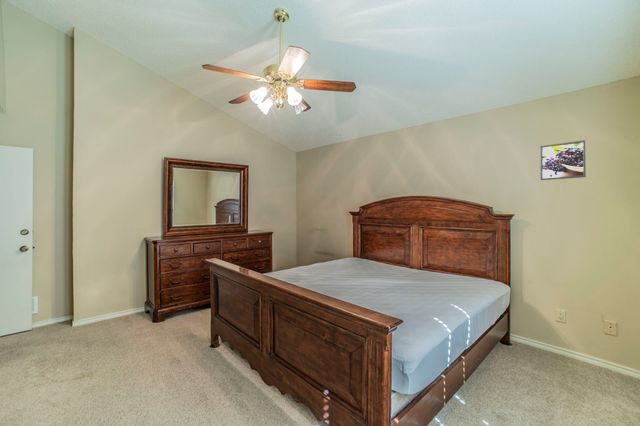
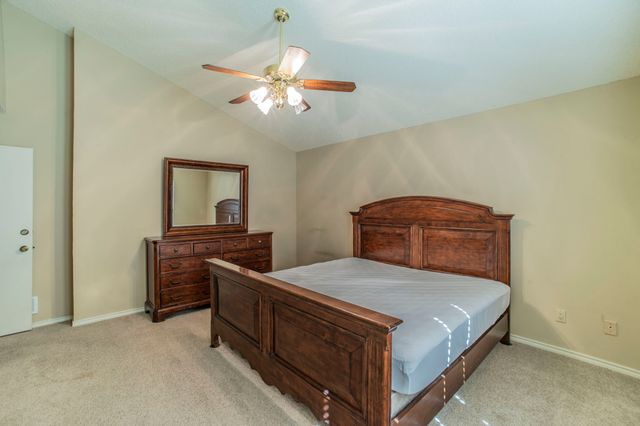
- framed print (562, 161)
